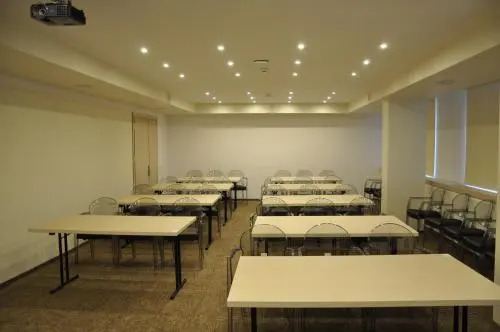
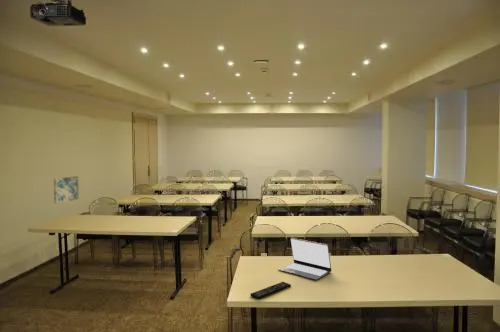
+ wall art (66, 189)
+ remote control (271, 289)
+ laptop (304, 256)
